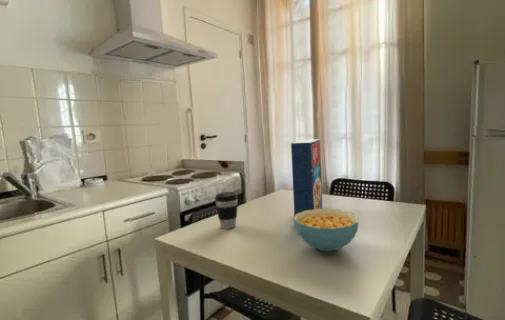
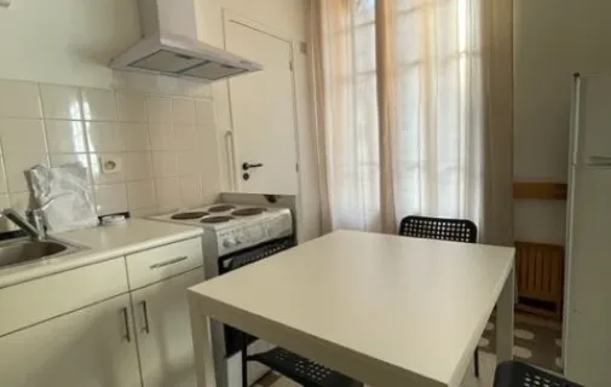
- coffee cup (227, 210)
- cereal bowl (325, 232)
- cereal box (308, 177)
